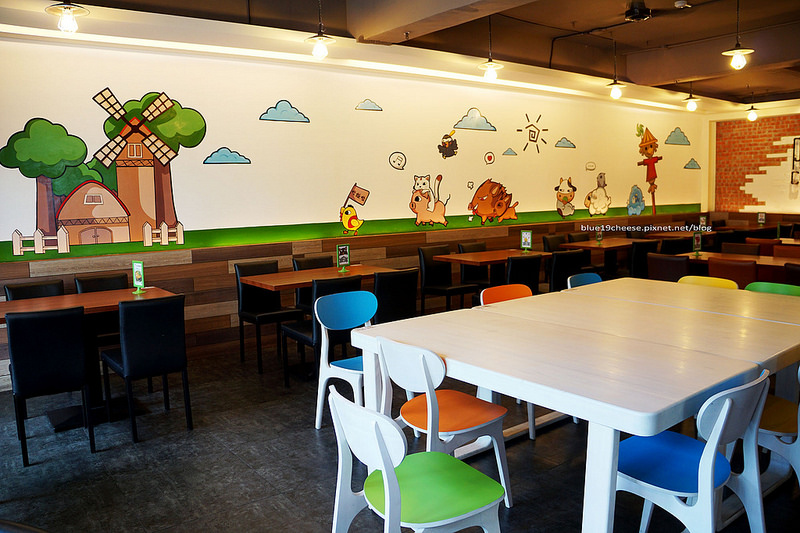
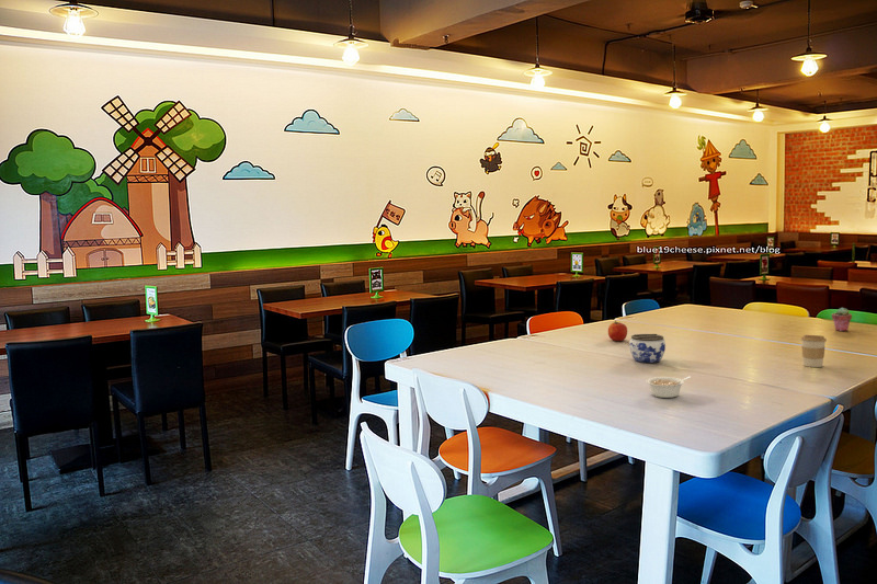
+ jar (647, 347)
+ coffee cup (812, 350)
+ potted succulent (841, 318)
+ apple (617, 330)
+ legume (665, 386)
